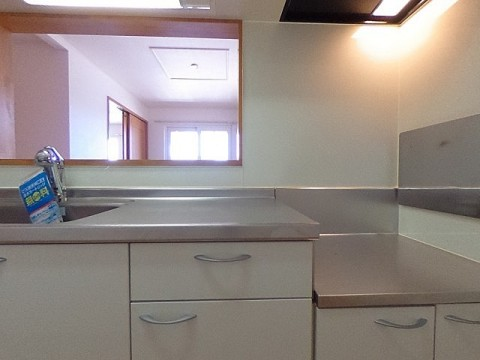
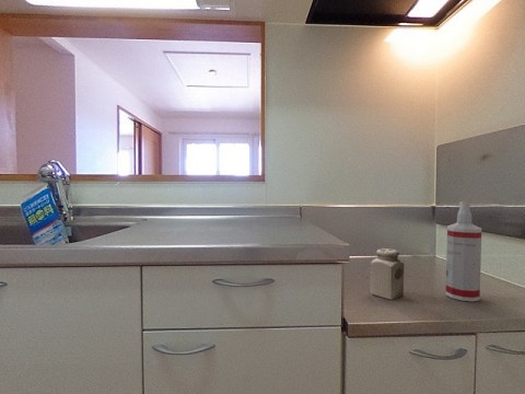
+ spray bottle (463, 248)
+ salt shaker (386, 271)
